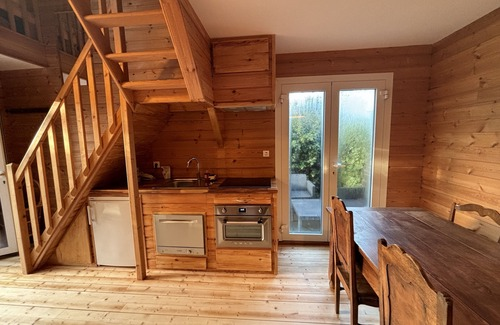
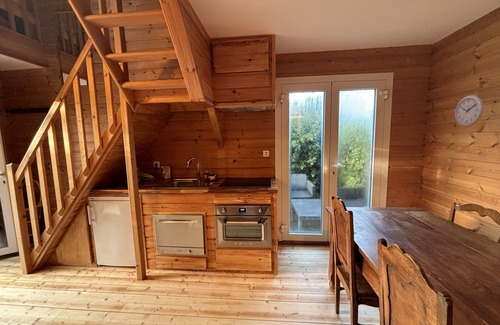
+ wall clock (467, 111)
